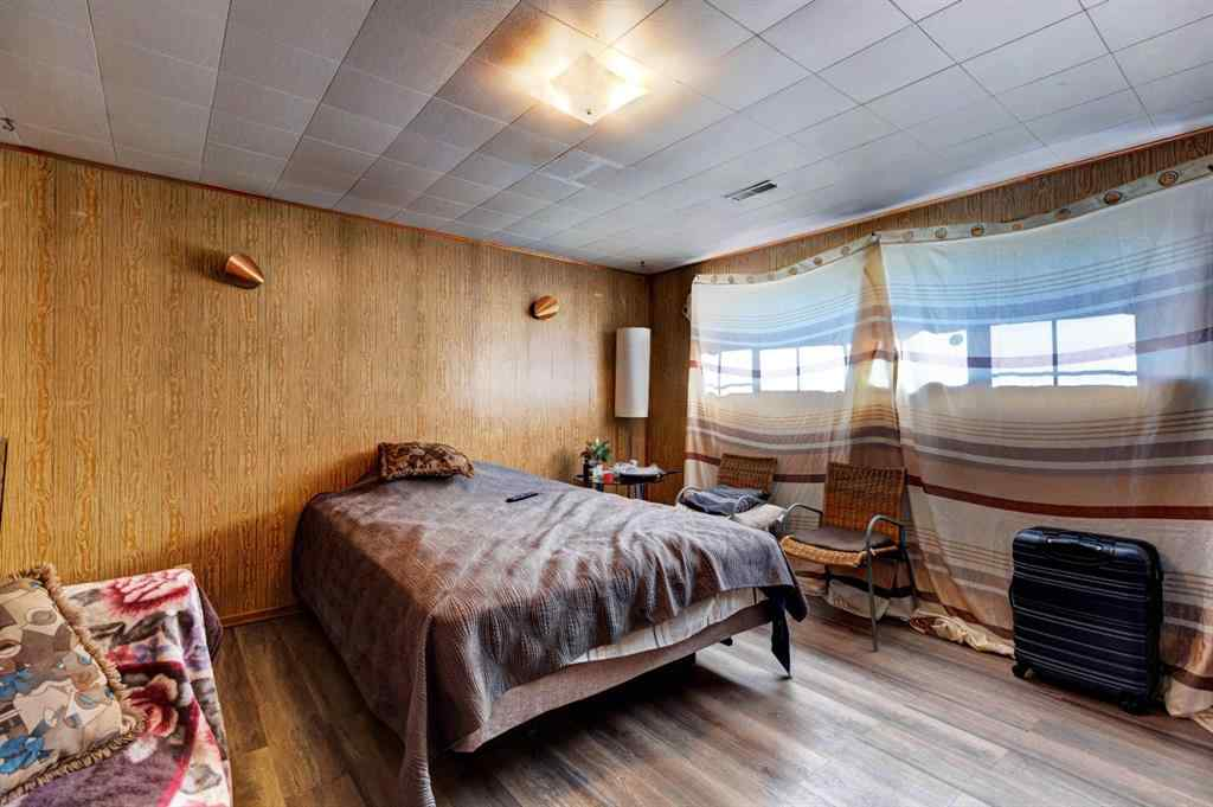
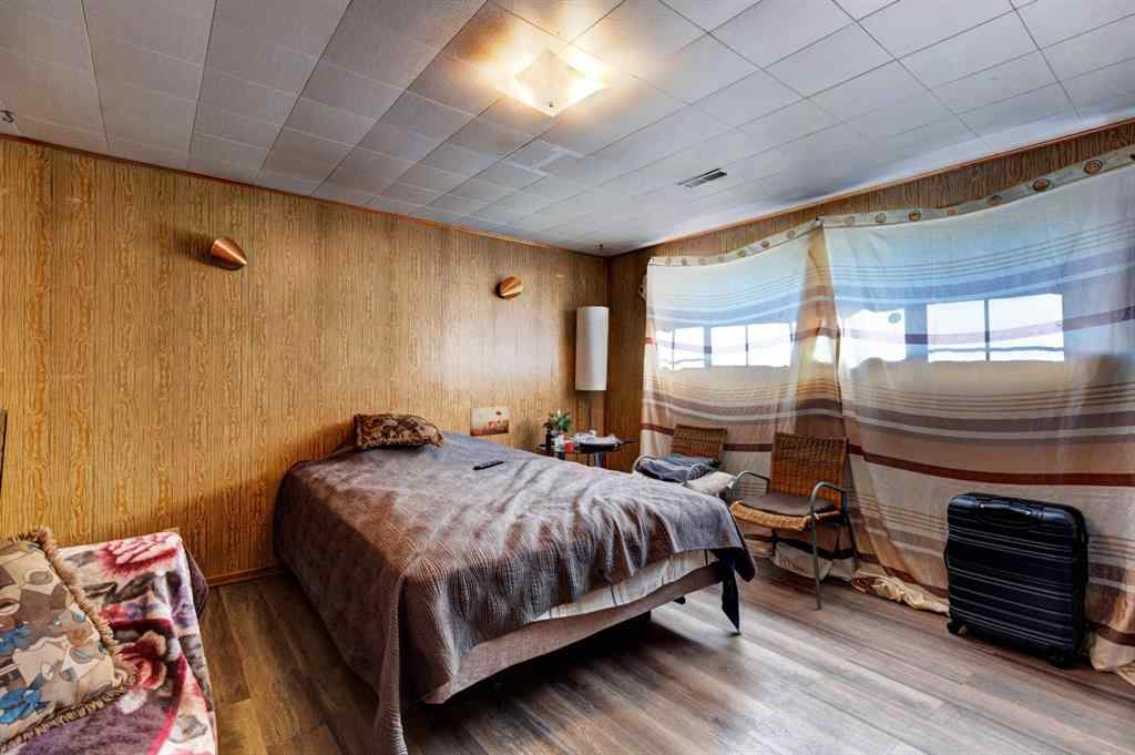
+ wall art (489, 420)
